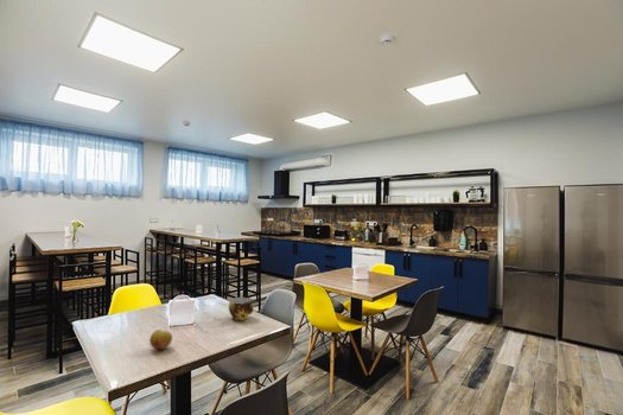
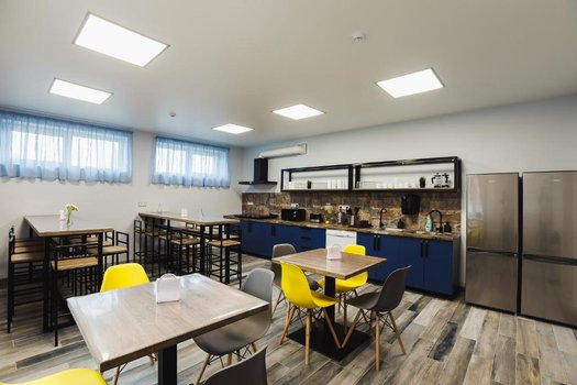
- fruit (160, 339)
- cup (241, 308)
